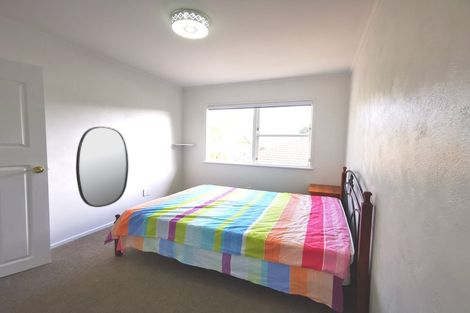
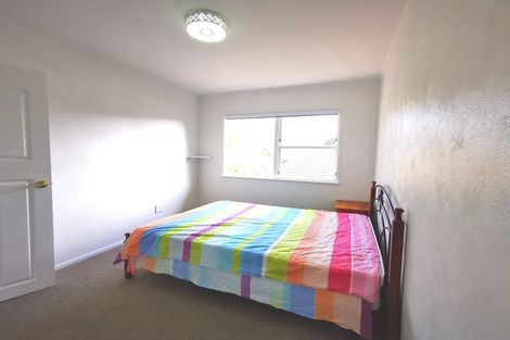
- home mirror (105, 166)
